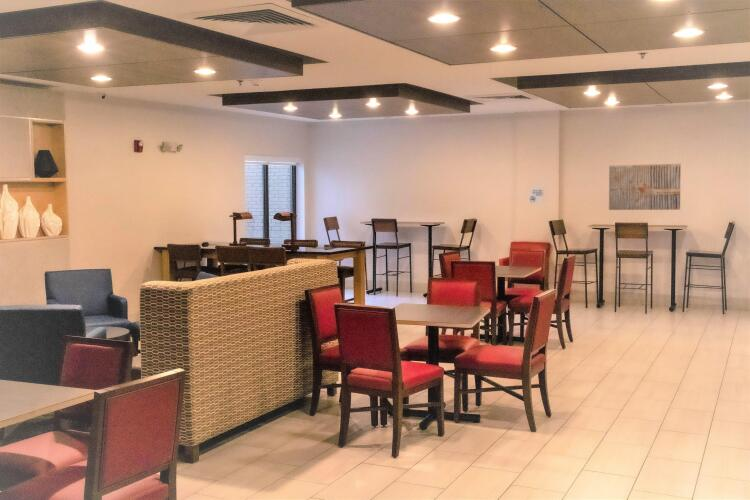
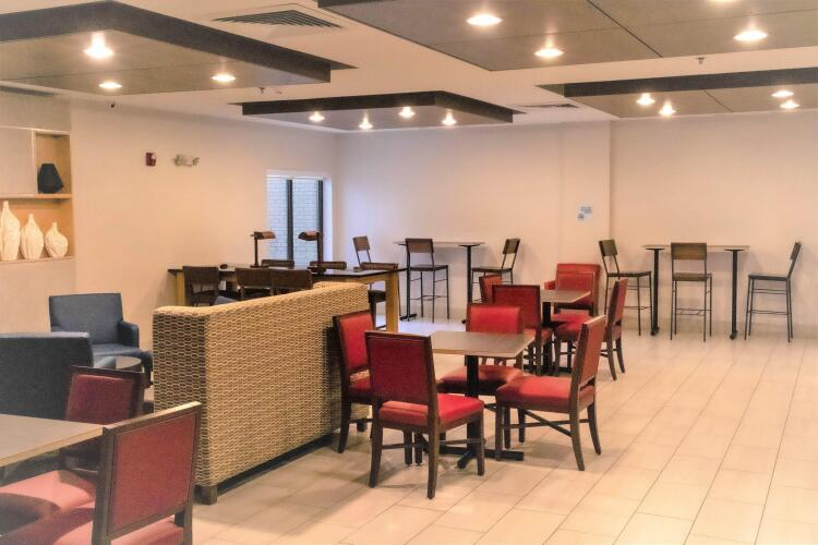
- wall art (644, 187)
